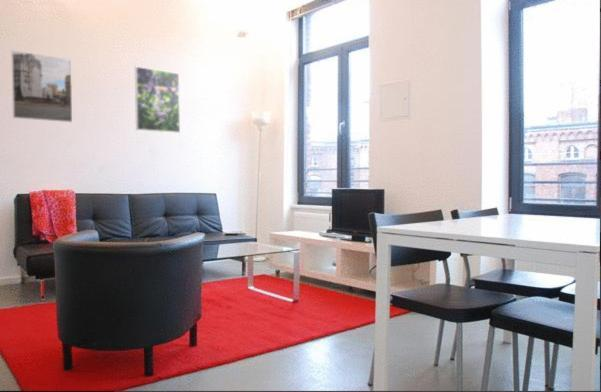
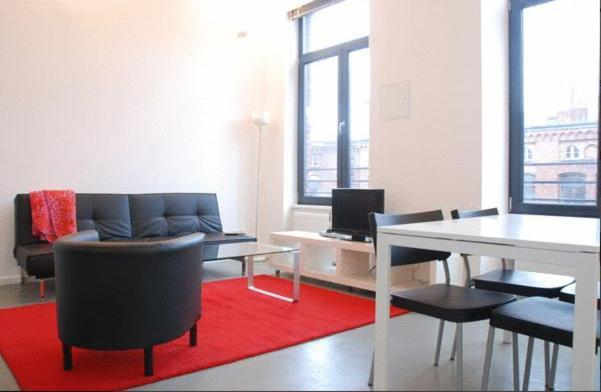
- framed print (158, 100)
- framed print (42, 87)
